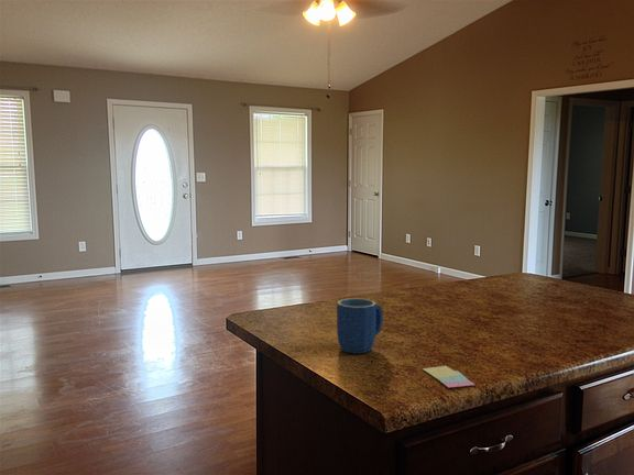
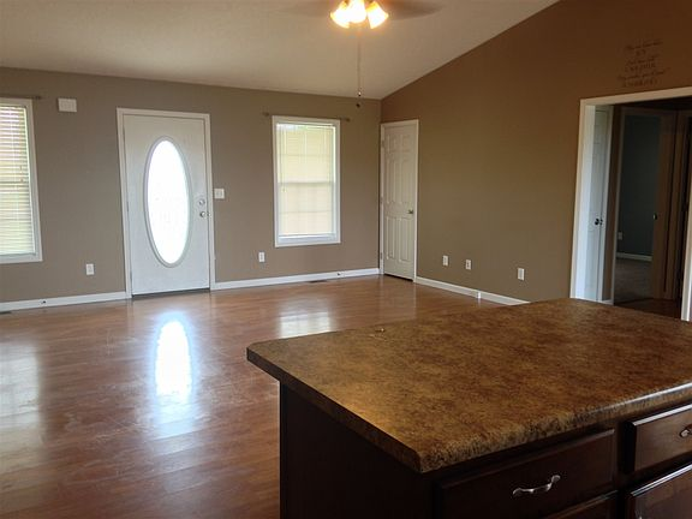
- mug (359, 324)
- sticky notes (448, 376)
